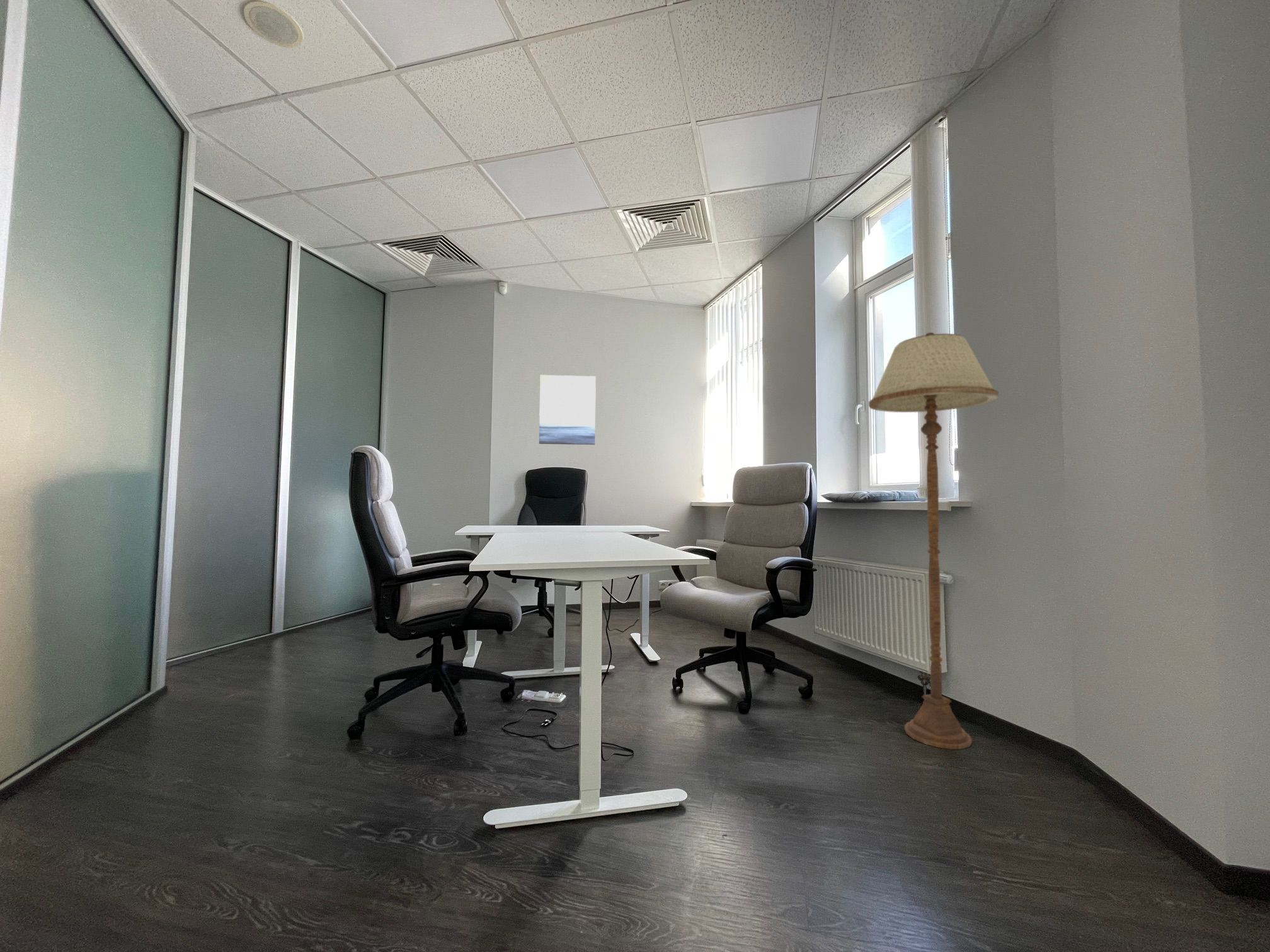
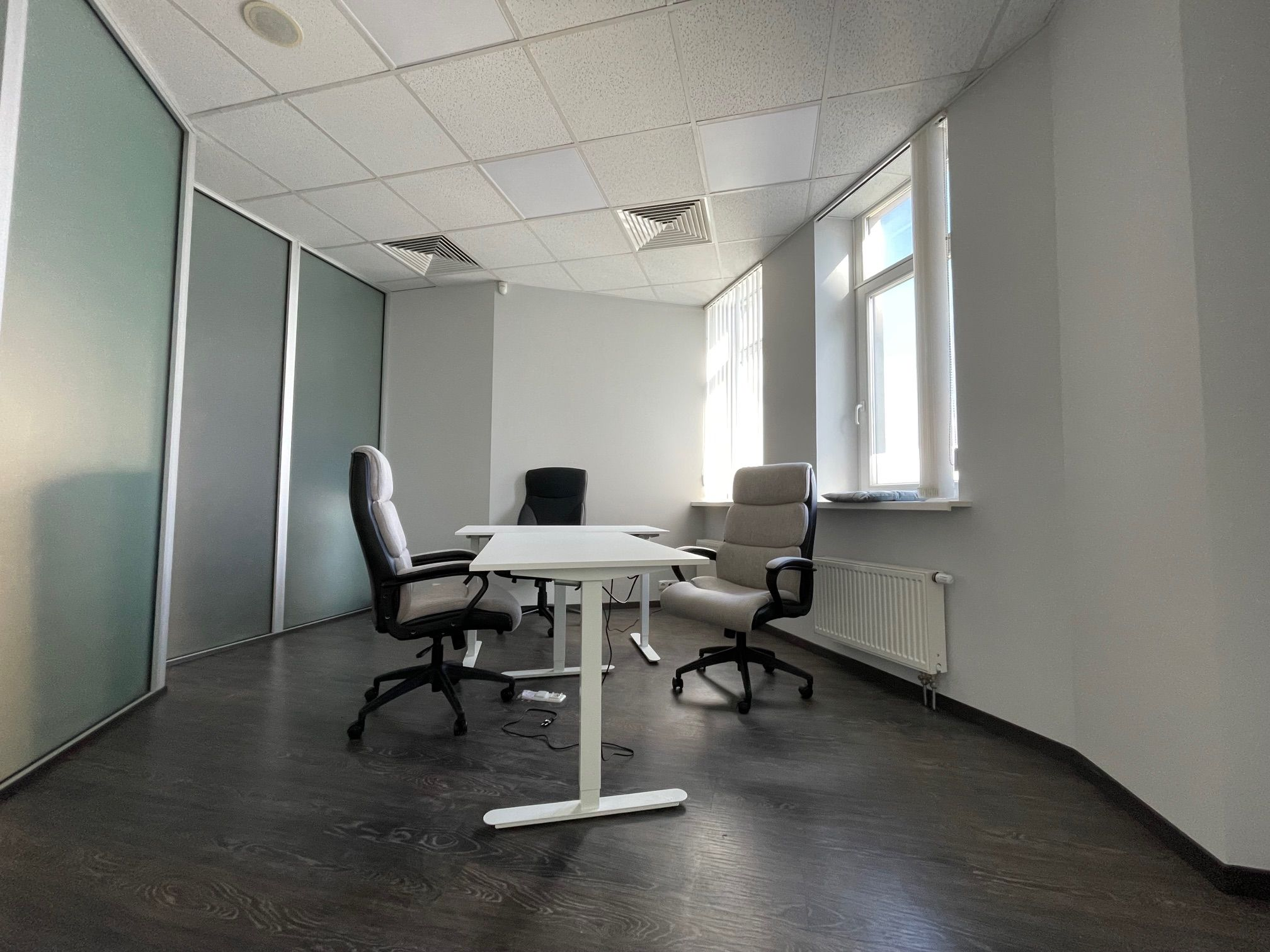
- wall art (568, 410)
- floor lamp (932, 530)
